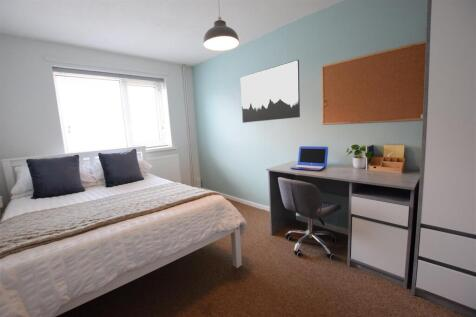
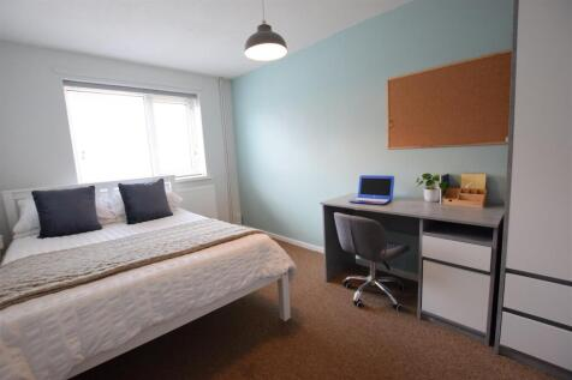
- wall art (267, 95)
